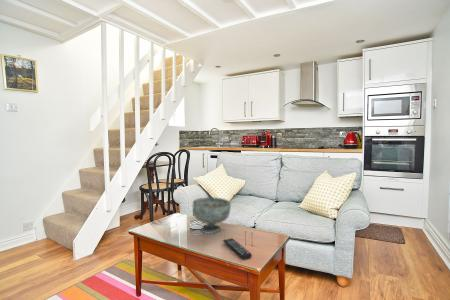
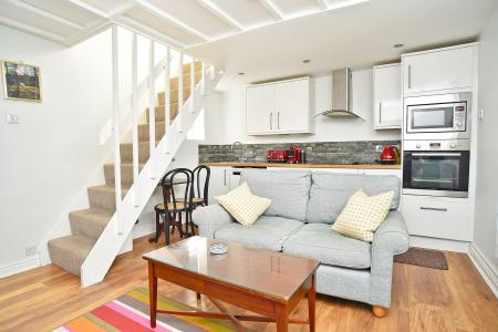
- decorative bowl (211, 215)
- remote control (236, 247)
